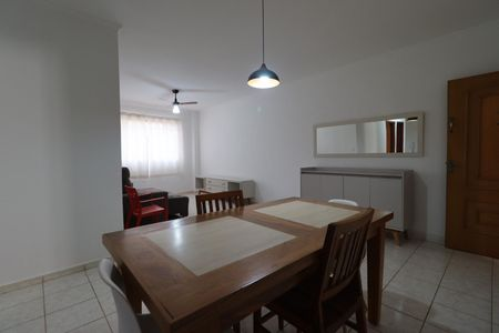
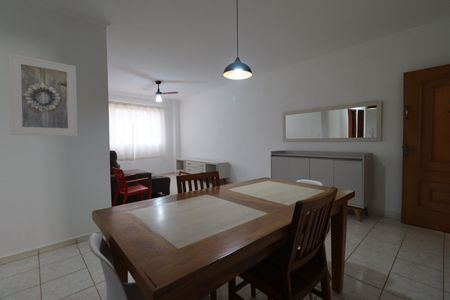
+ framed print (45, 98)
